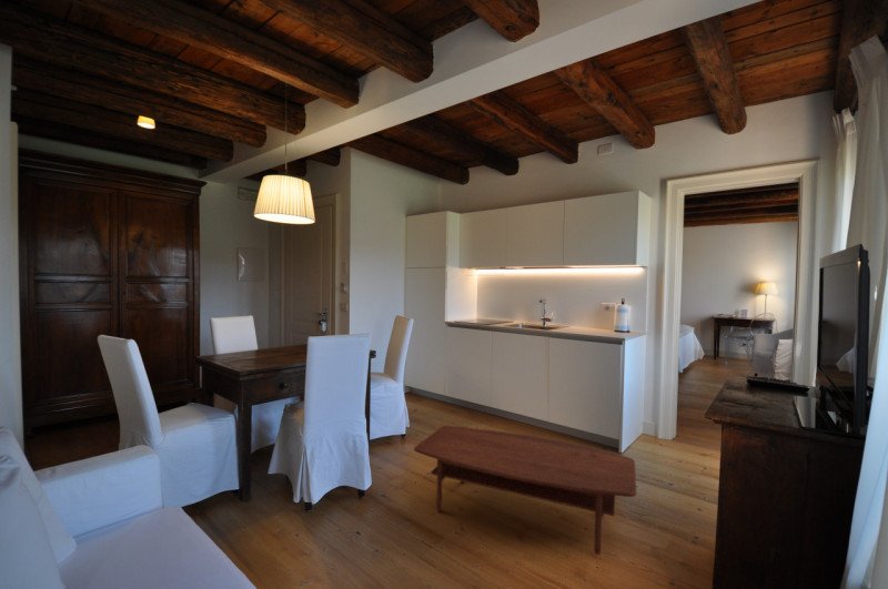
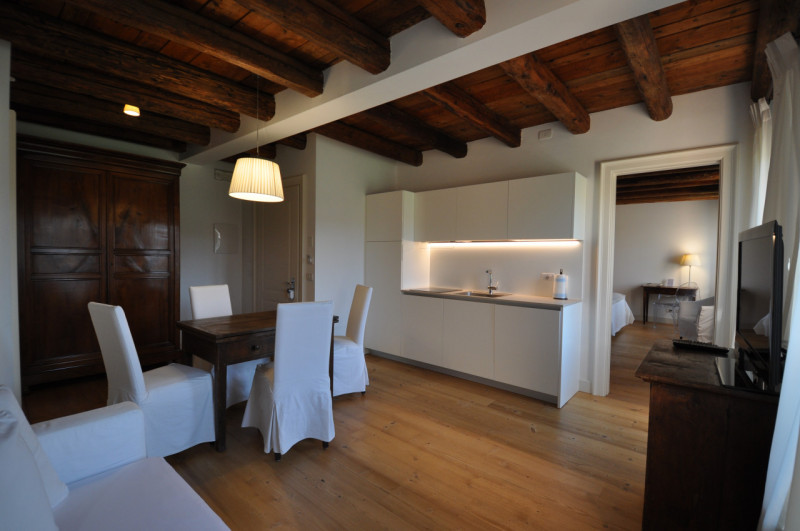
- coffee table (521, 483)
